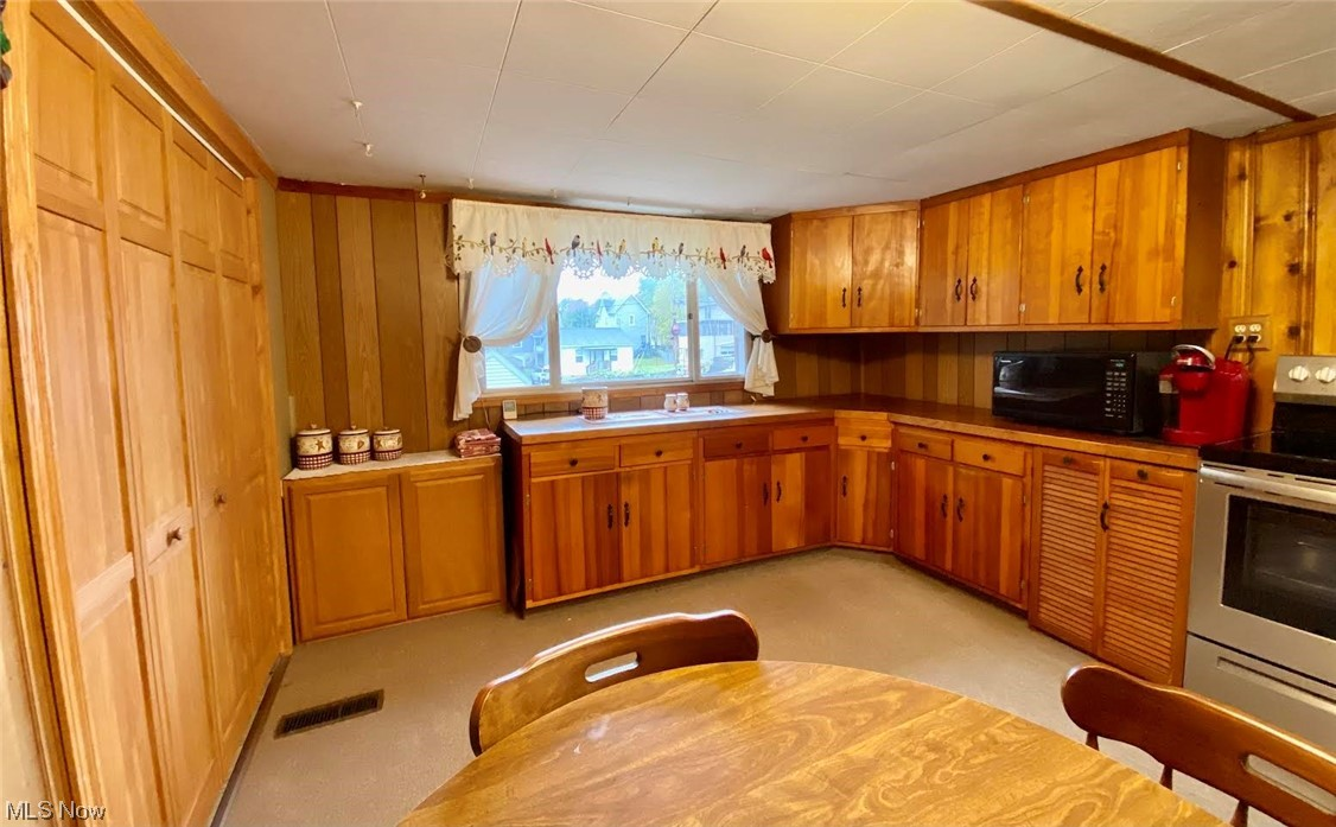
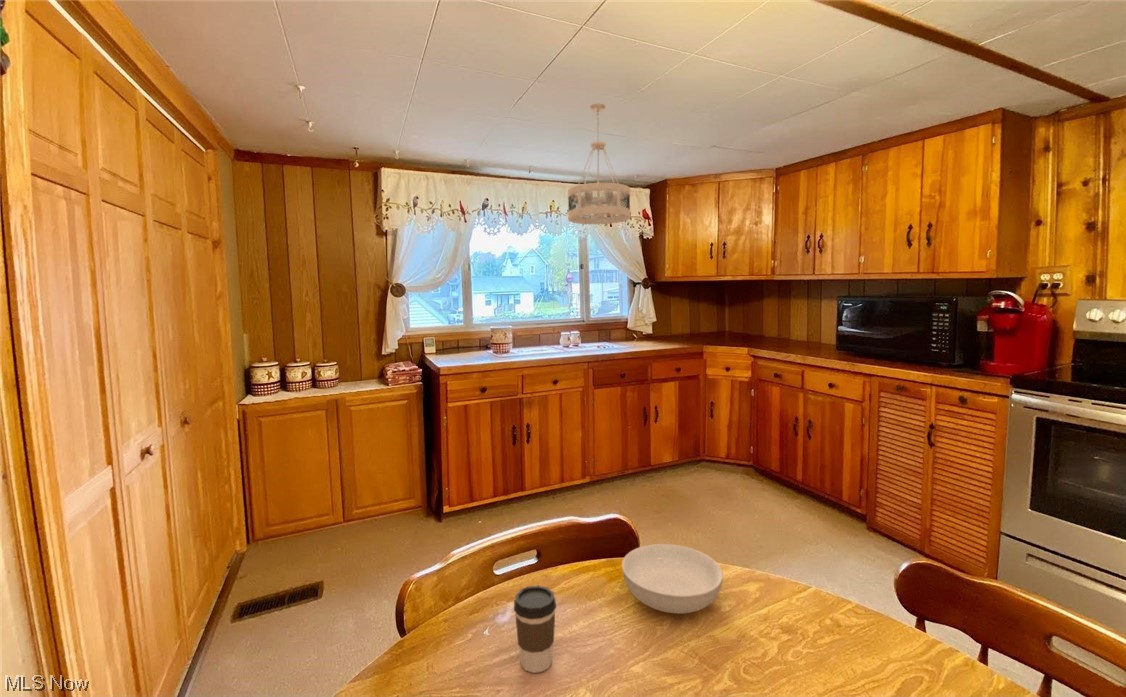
+ ceiling light fixture (598, 163)
+ serving bowl (671, 582)
+ coffee cup (535, 629)
